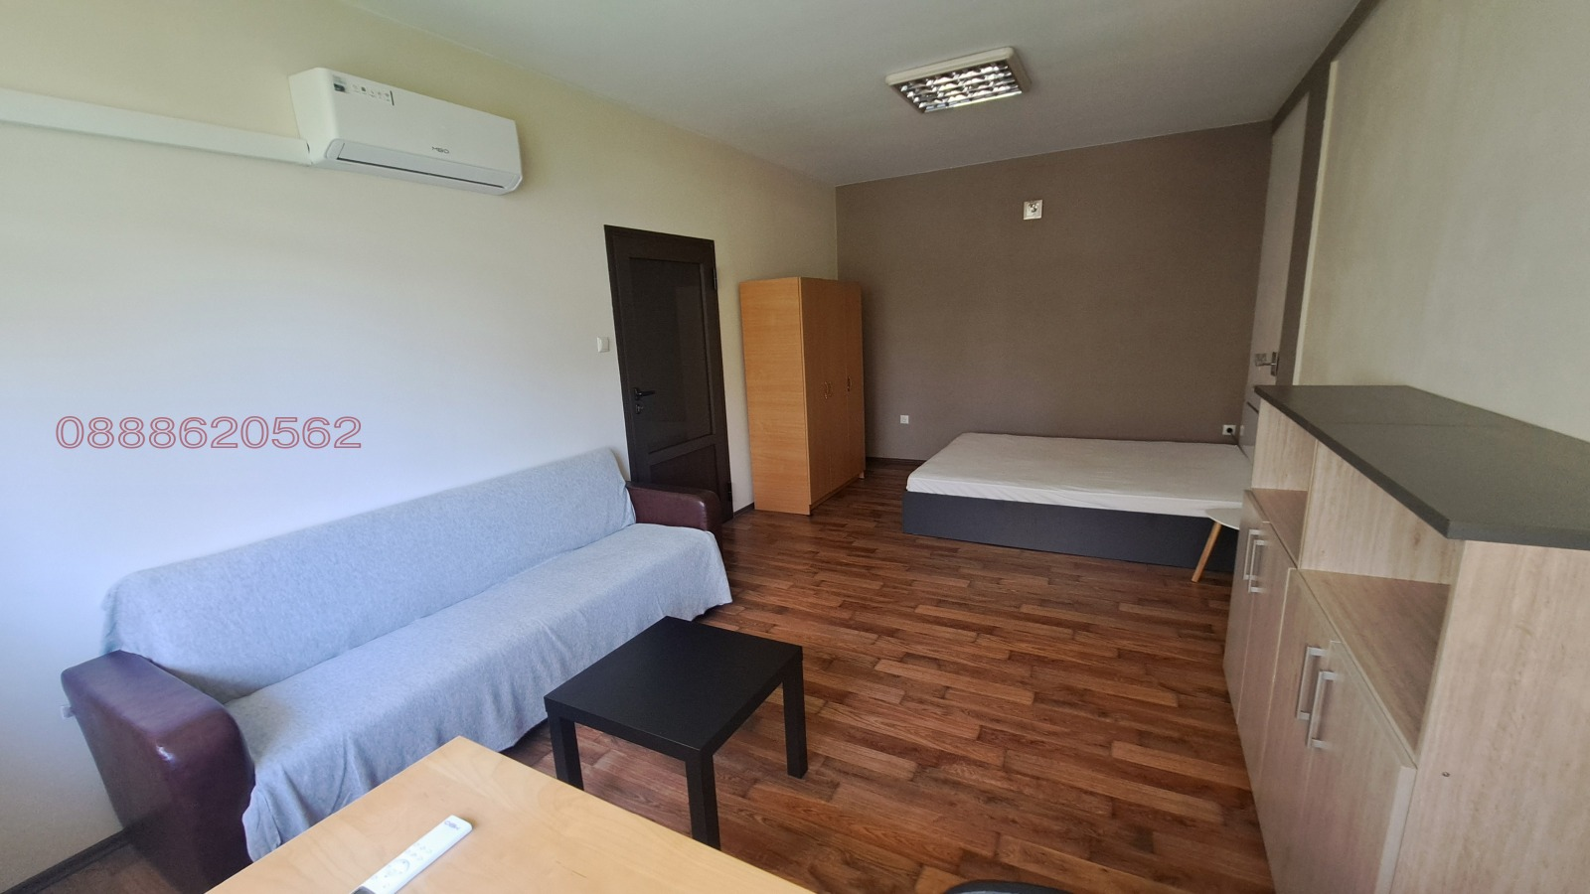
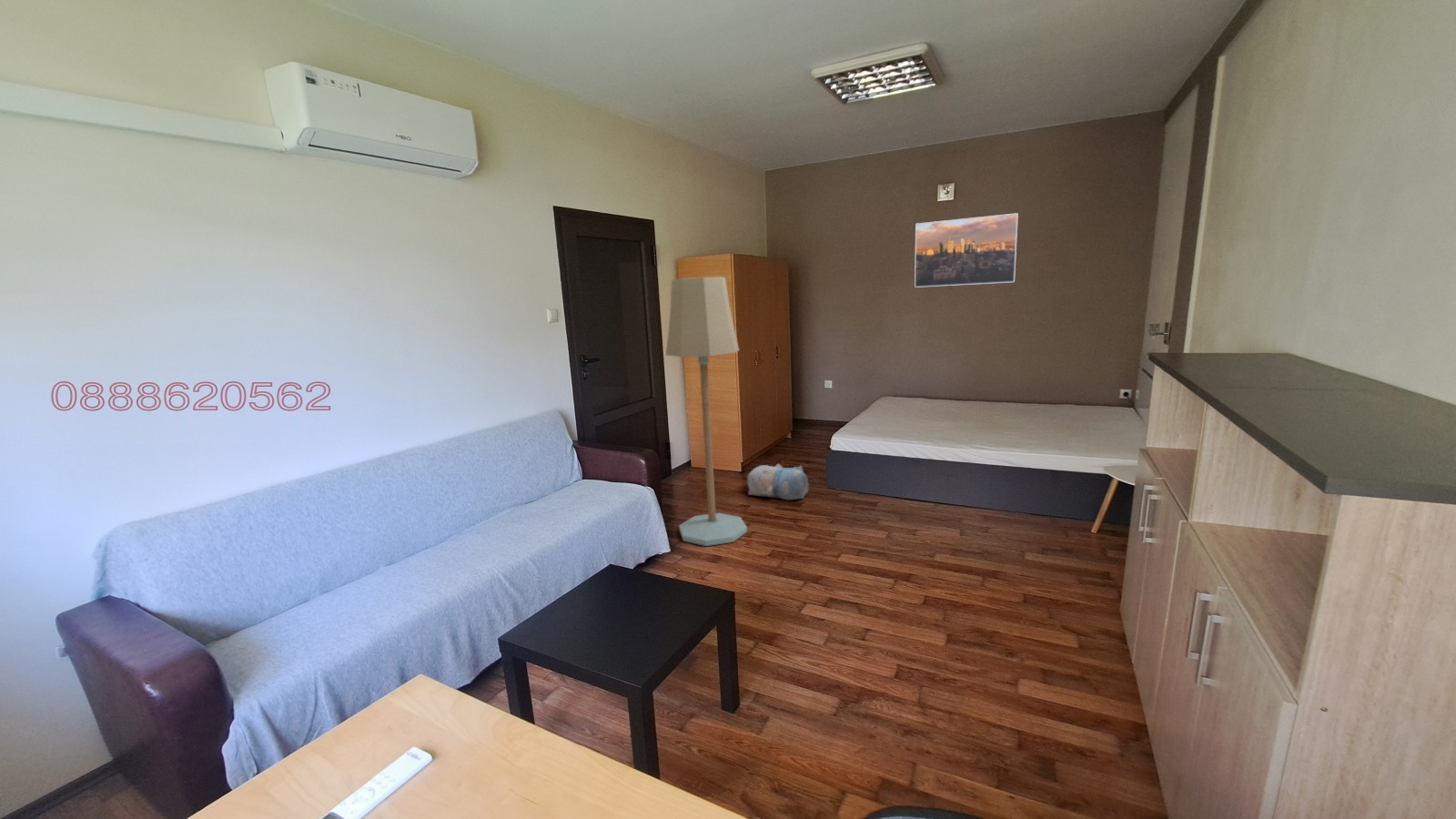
+ floor lamp (706, 410)
+ plush toy (776, 480)
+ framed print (964, 252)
